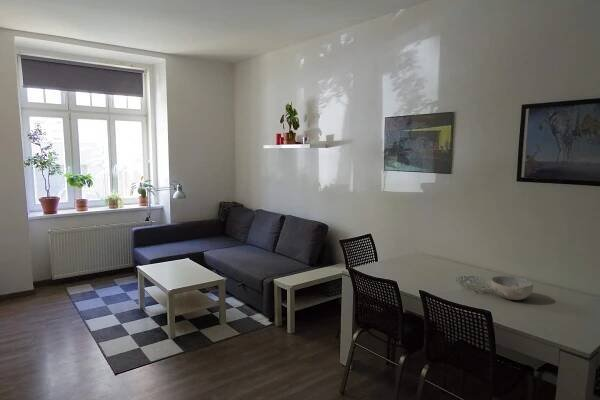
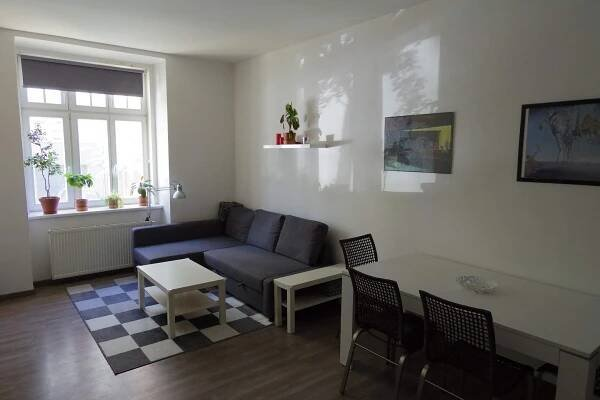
- bowl (511, 288)
